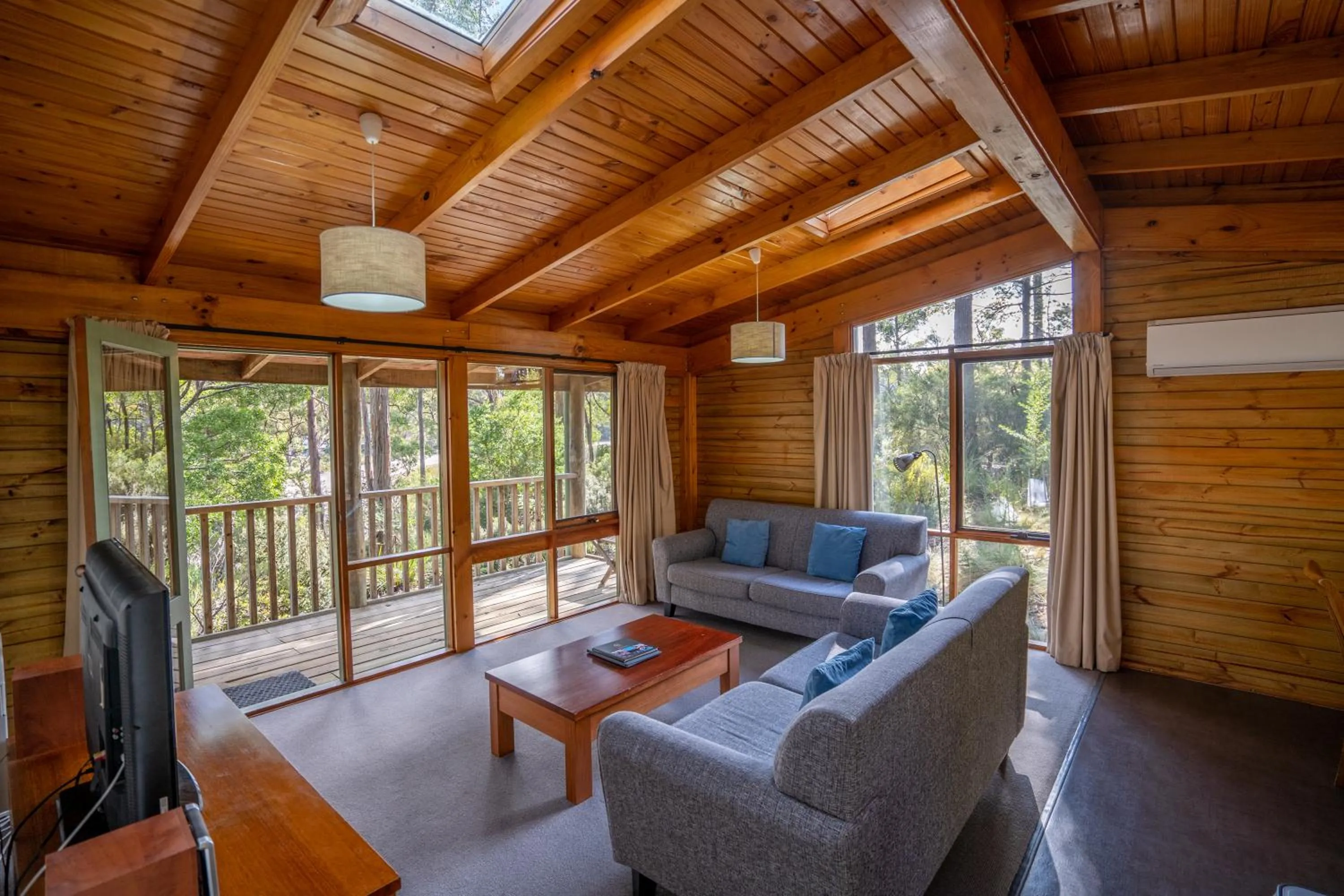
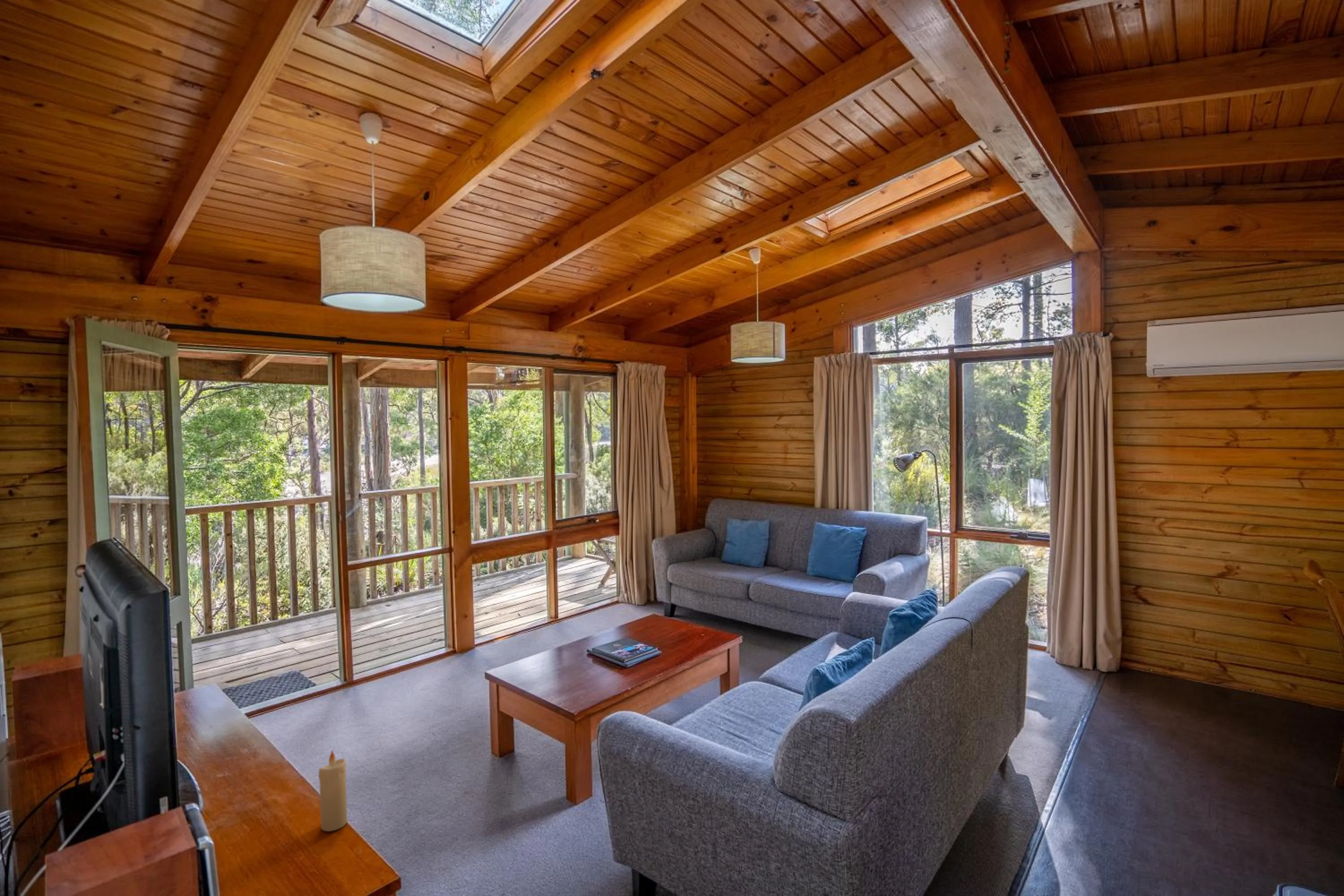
+ candle (332, 788)
